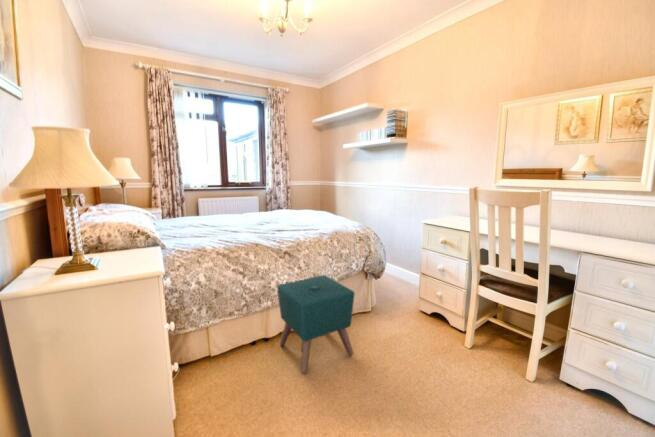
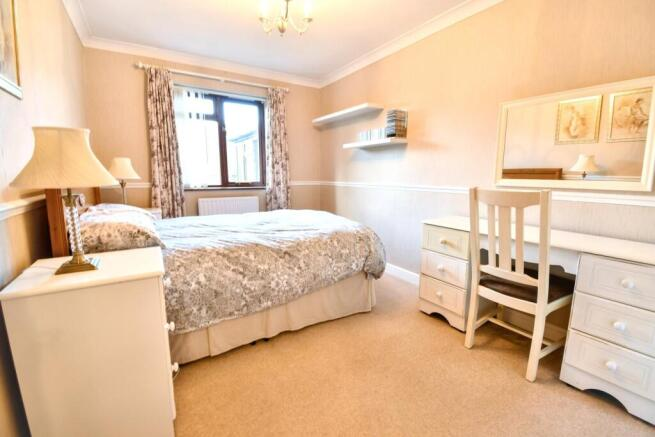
- ottoman (315, 319)
